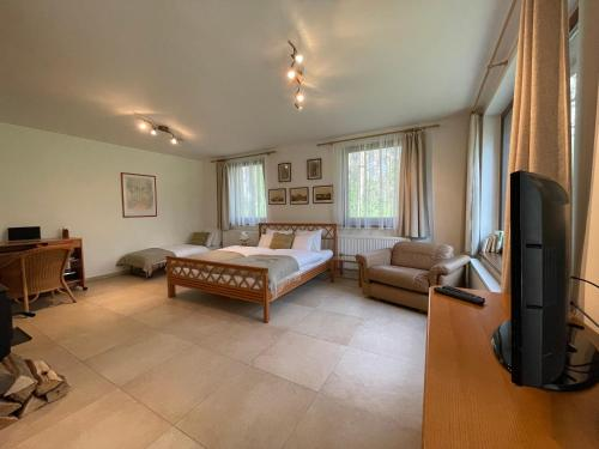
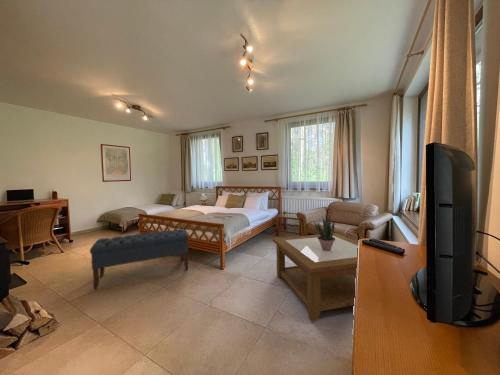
+ bench (144, 254)
+ coffee table (326, 268)
+ potted plant (324, 232)
